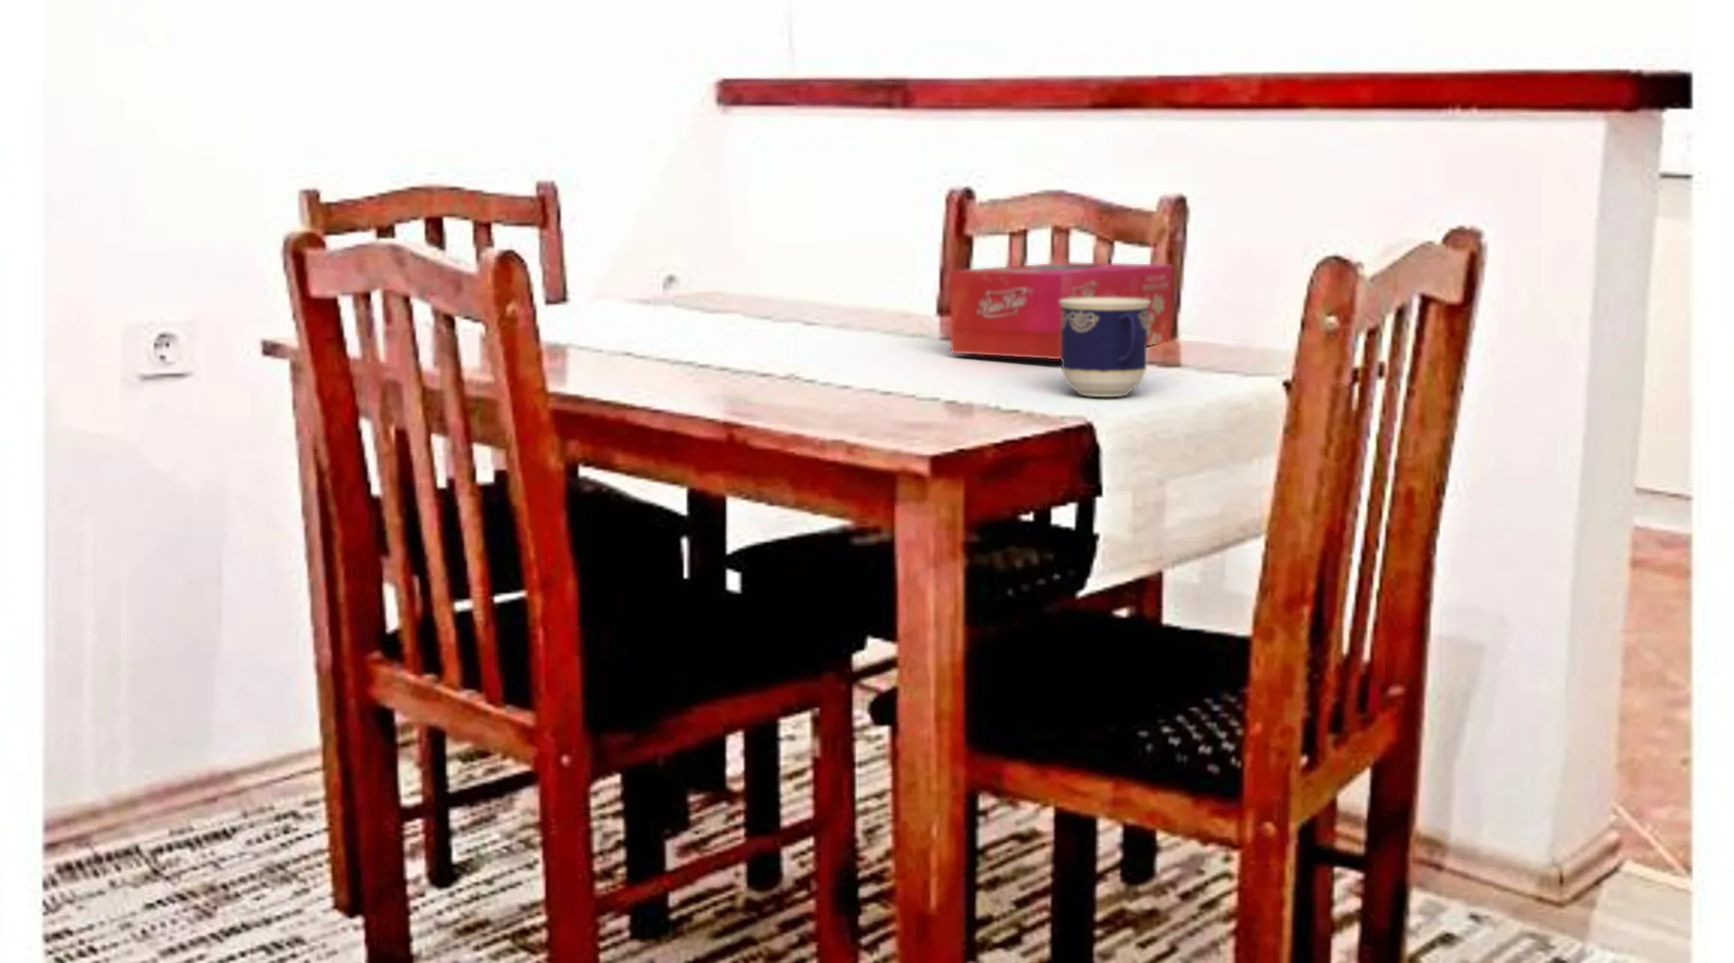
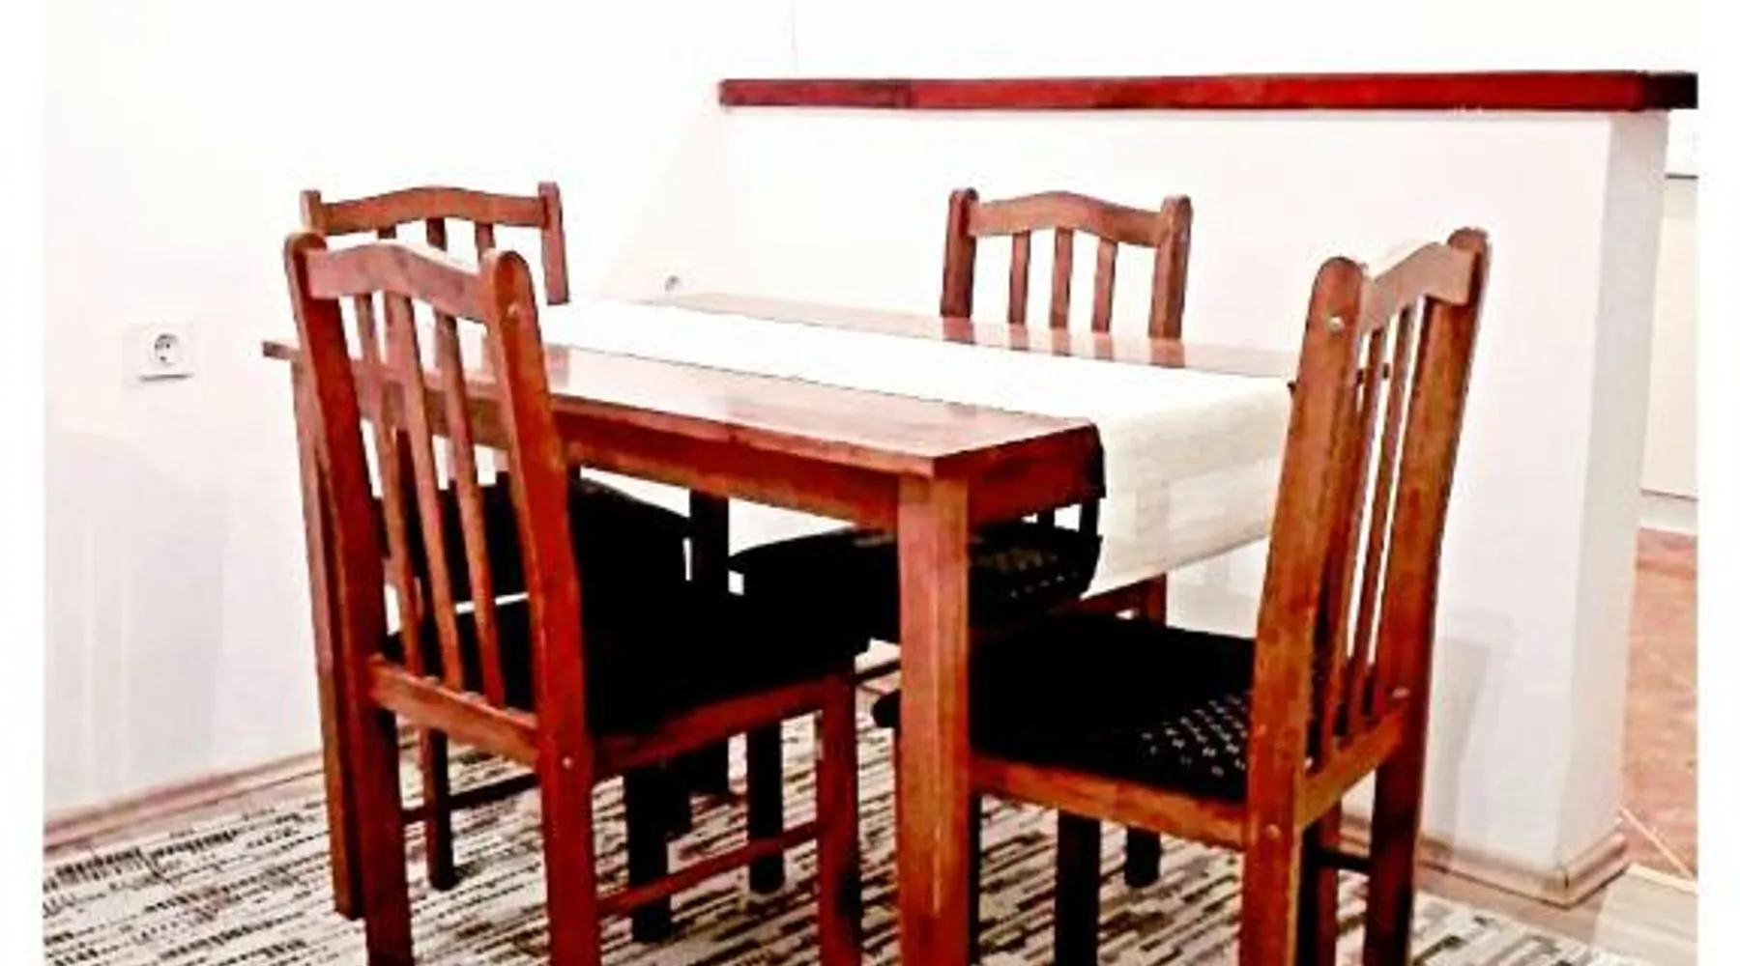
- cup (1110, 347)
- tissue box (1060, 307)
